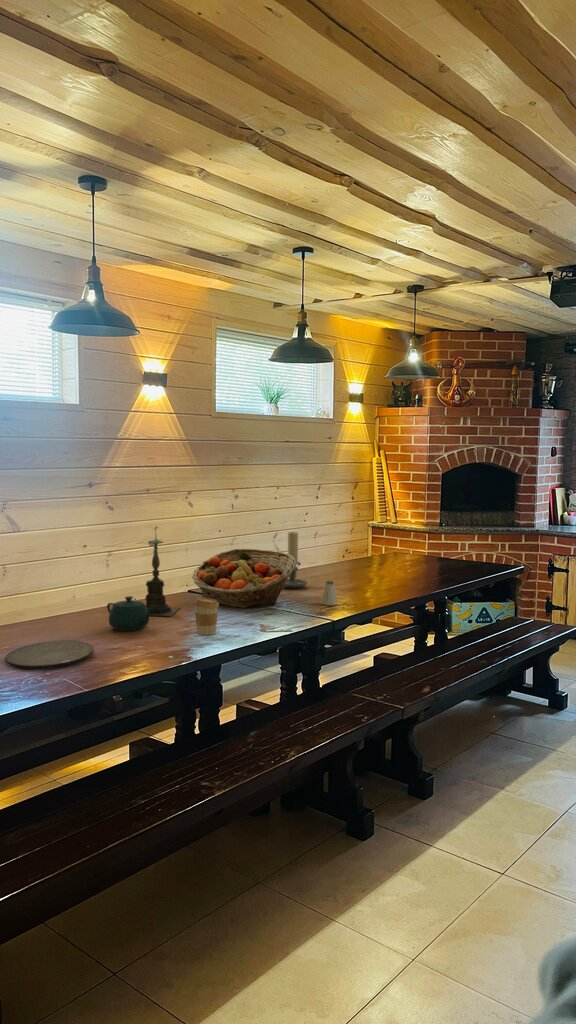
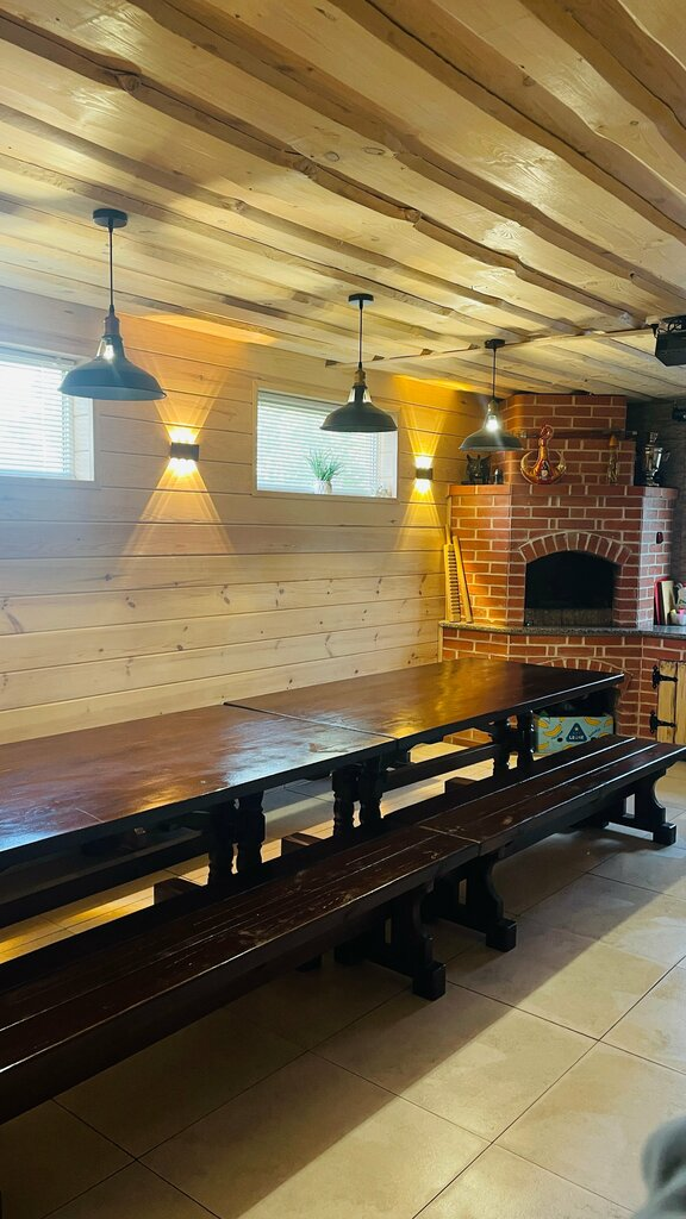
- teapot (130, 612)
- fruit basket (243, 577)
- candle holder (155, 570)
- saltshaker (329, 592)
- plate (50, 653)
- coffee cup (206, 615)
- candle holder (293, 557)
